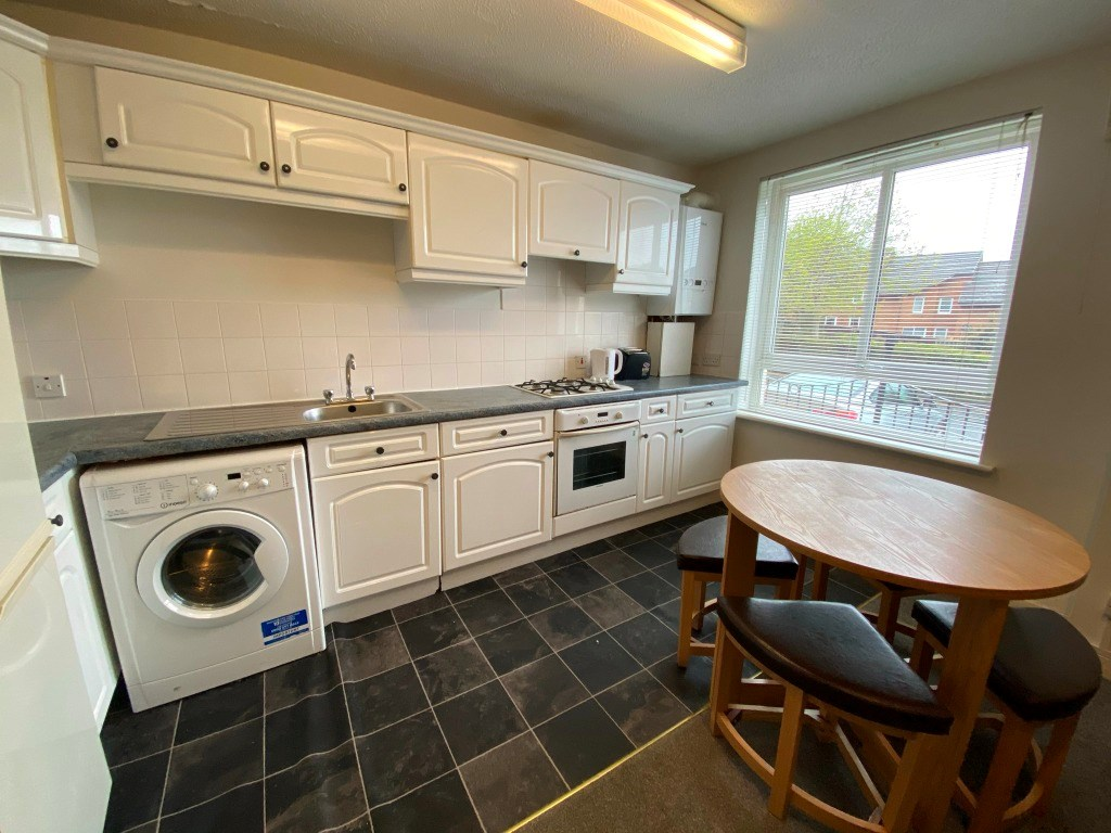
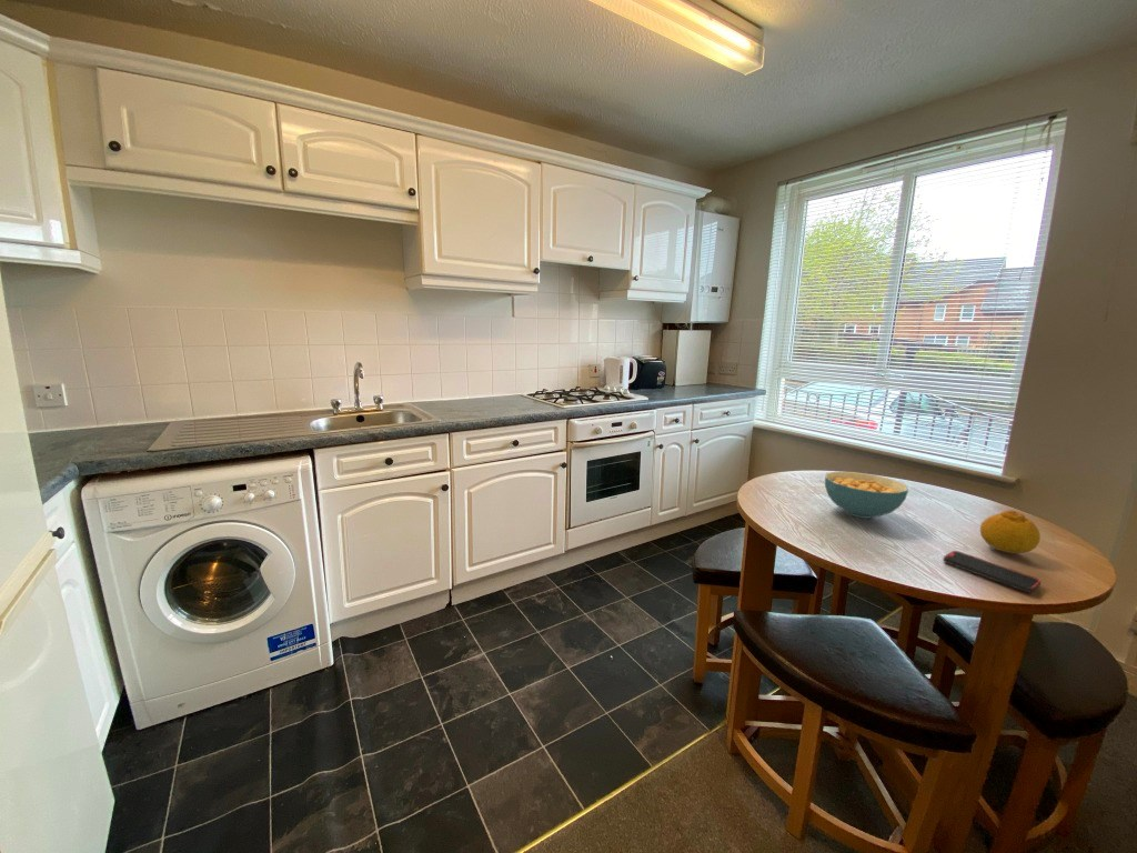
+ smartphone (989, 570)
+ cereal bowl (862, 498)
+ fruit (1009, 531)
